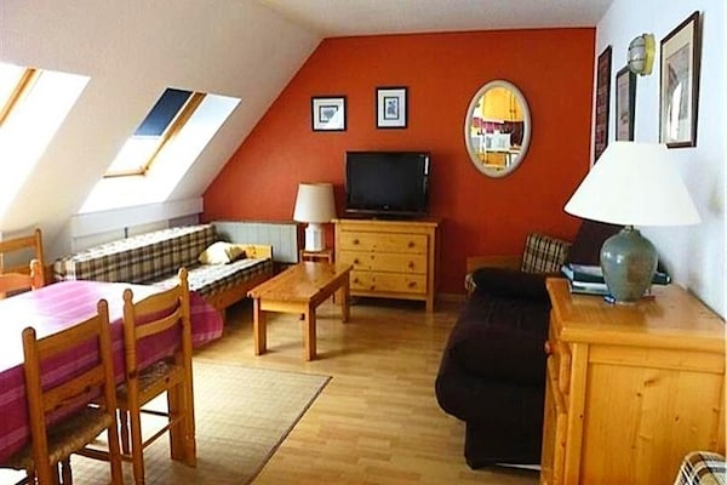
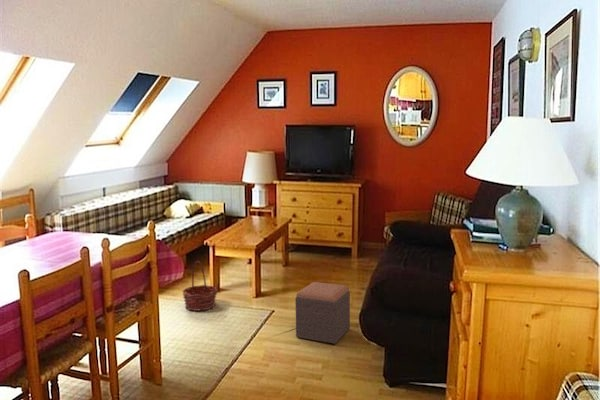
+ basket (200, 285)
+ footstool (323, 310)
